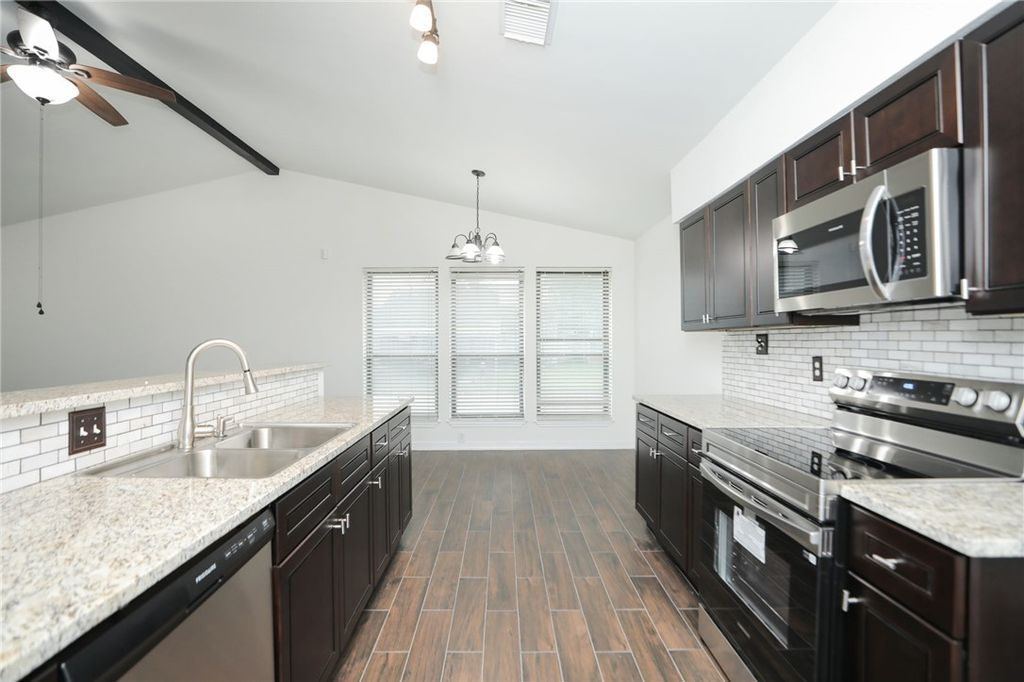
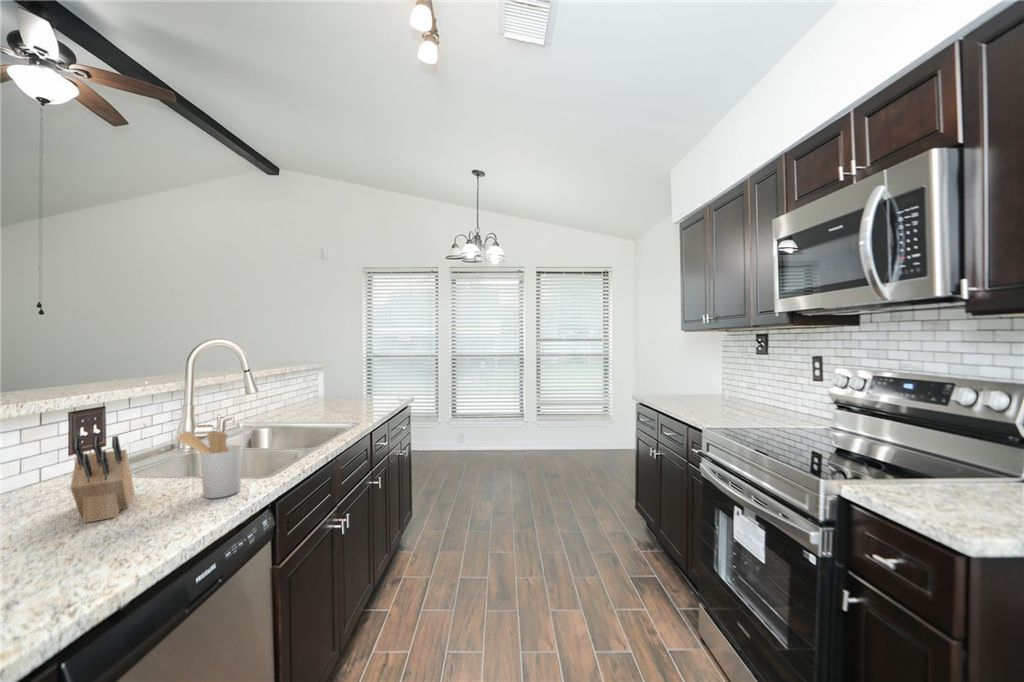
+ utensil holder (210, 461)
+ knife block (104, 470)
